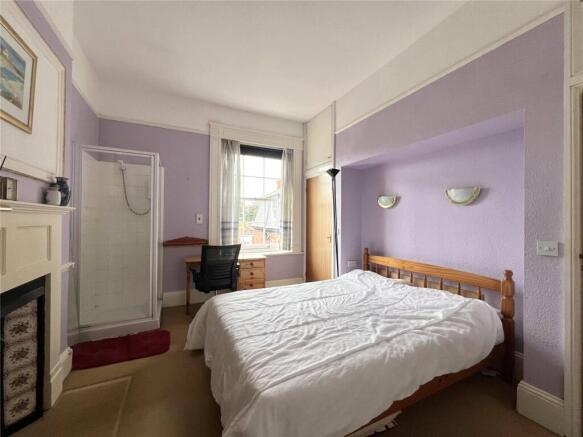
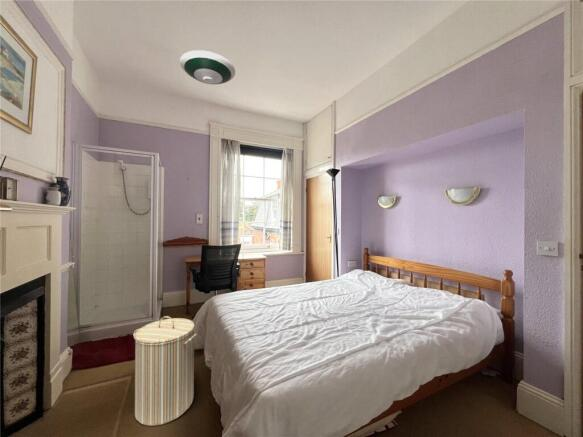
+ laundry hamper (165, 360)
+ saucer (208, 74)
